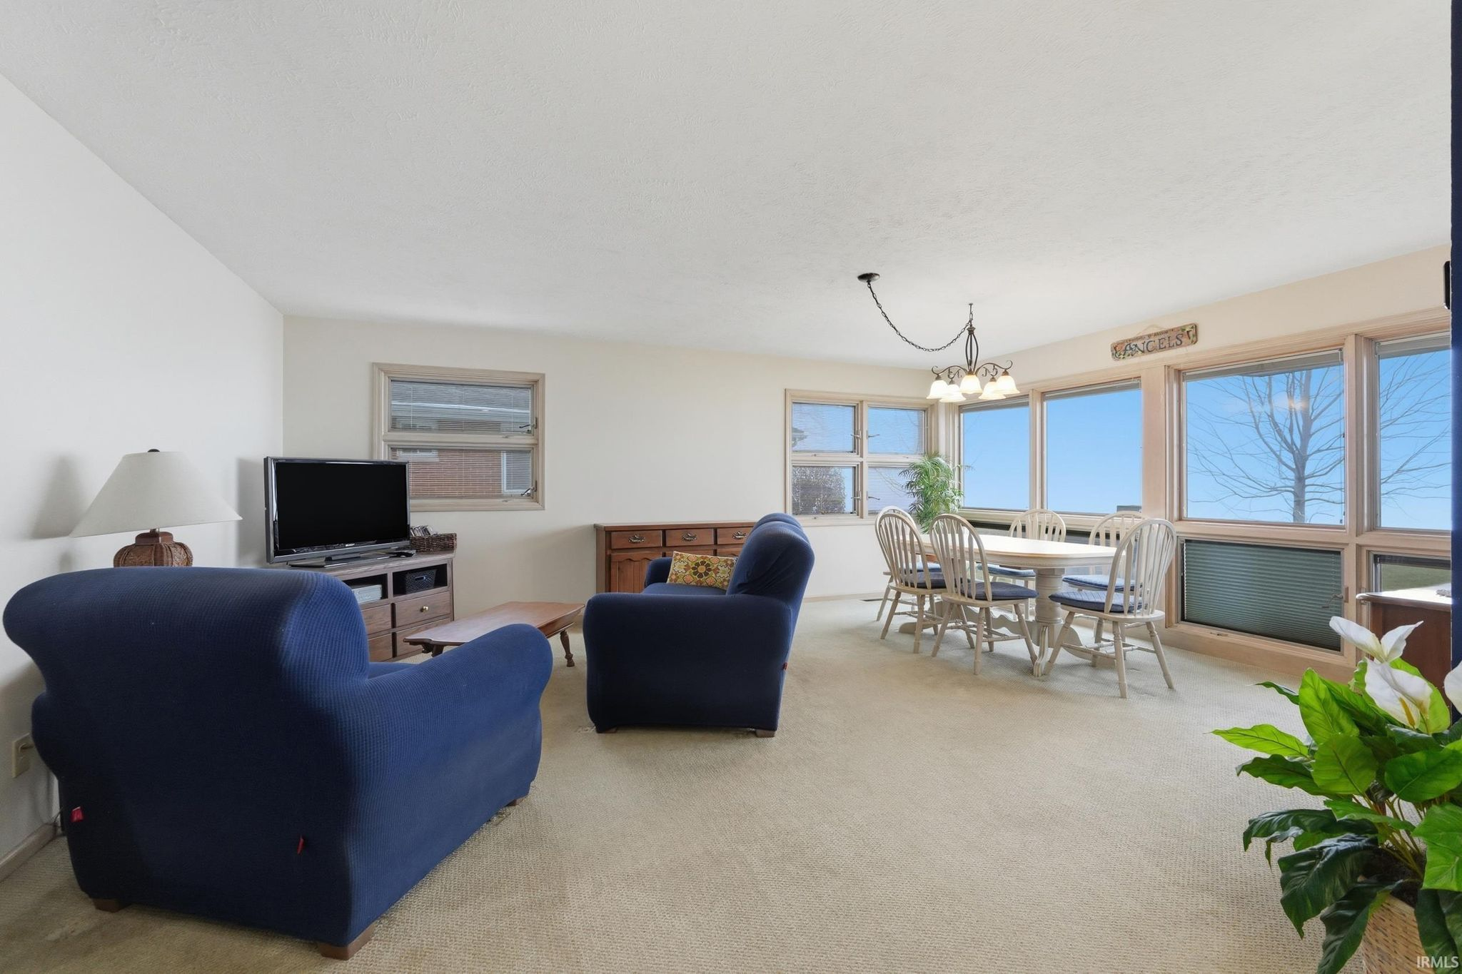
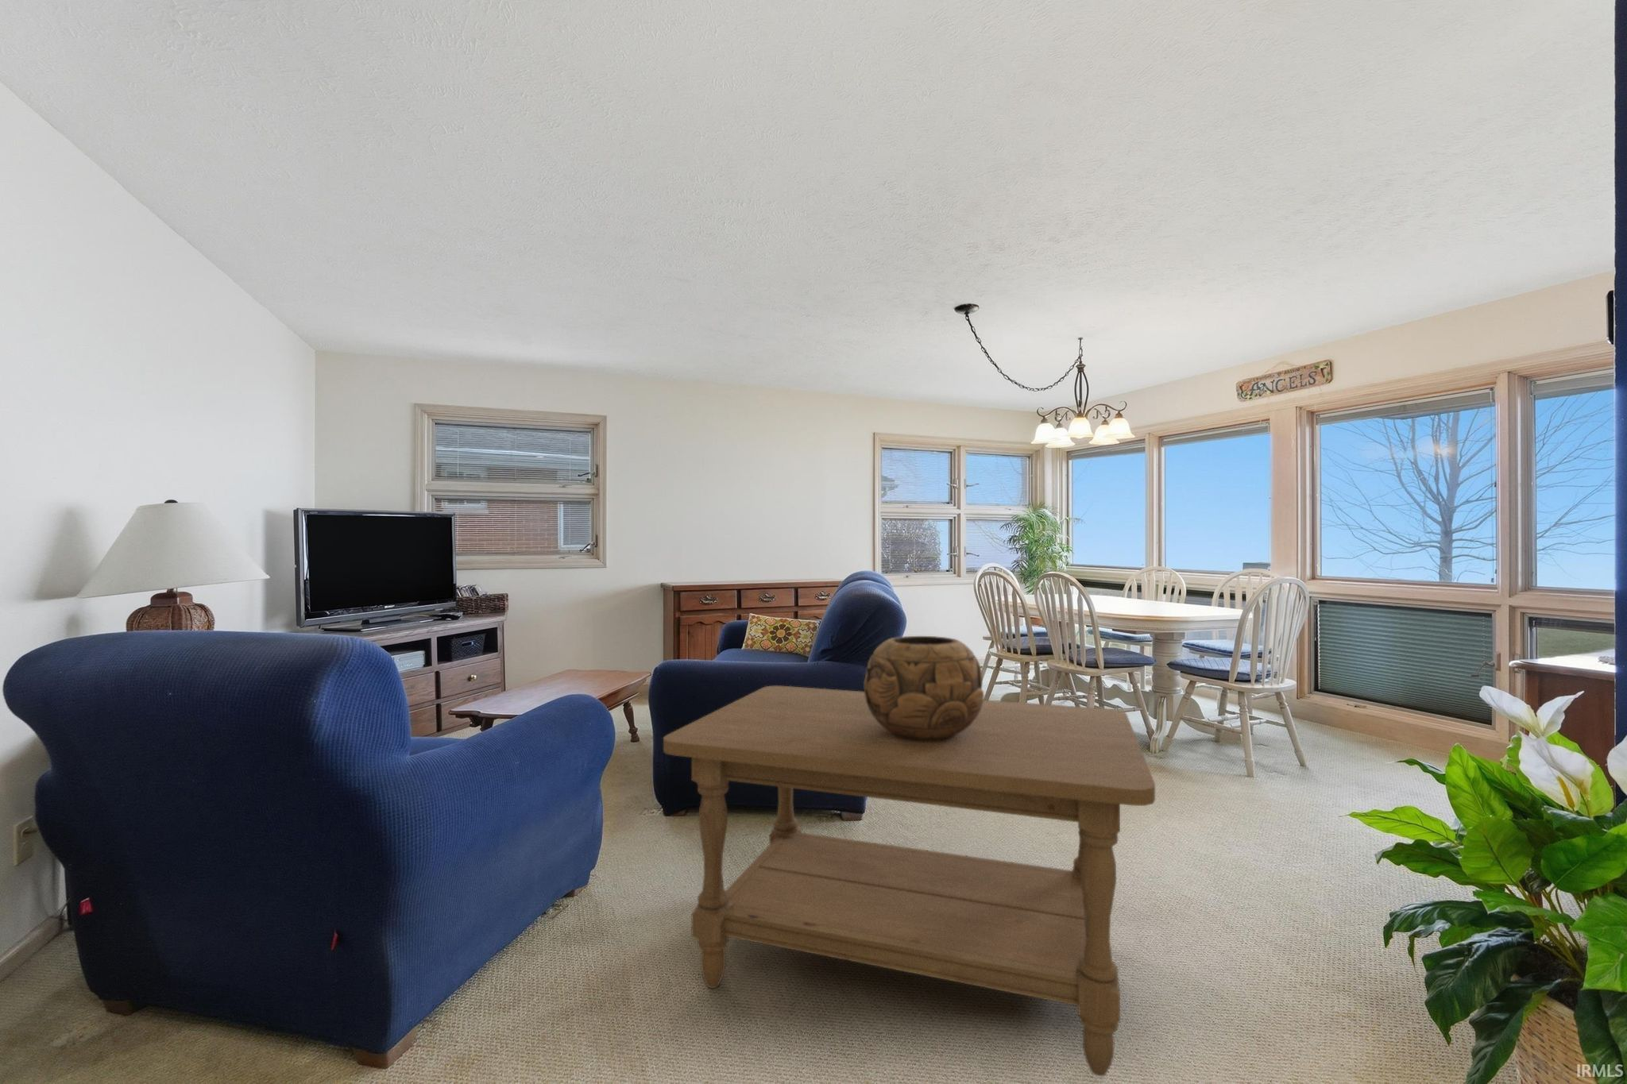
+ decorative bowl (923, 685)
+ coffee table (908, 847)
